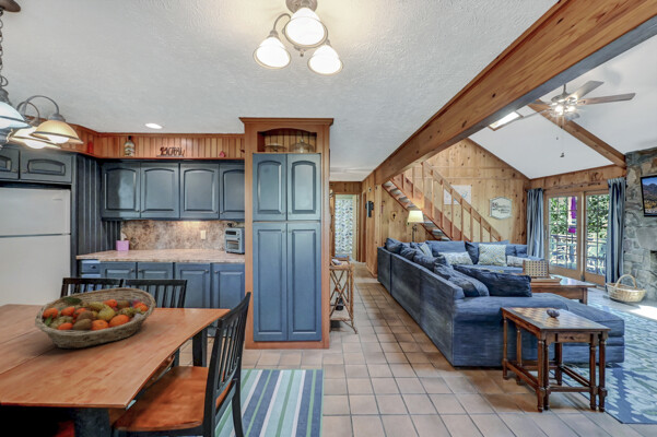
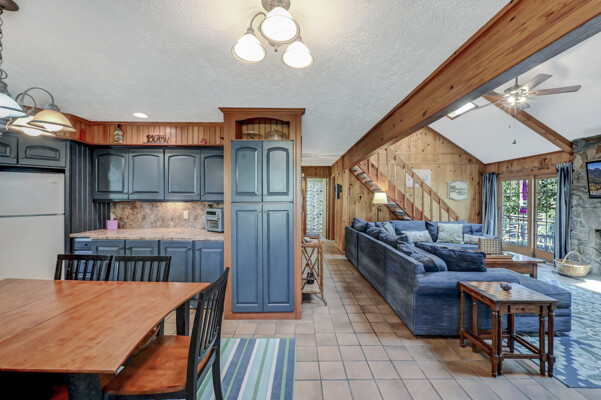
- fruit basket (101, 315)
